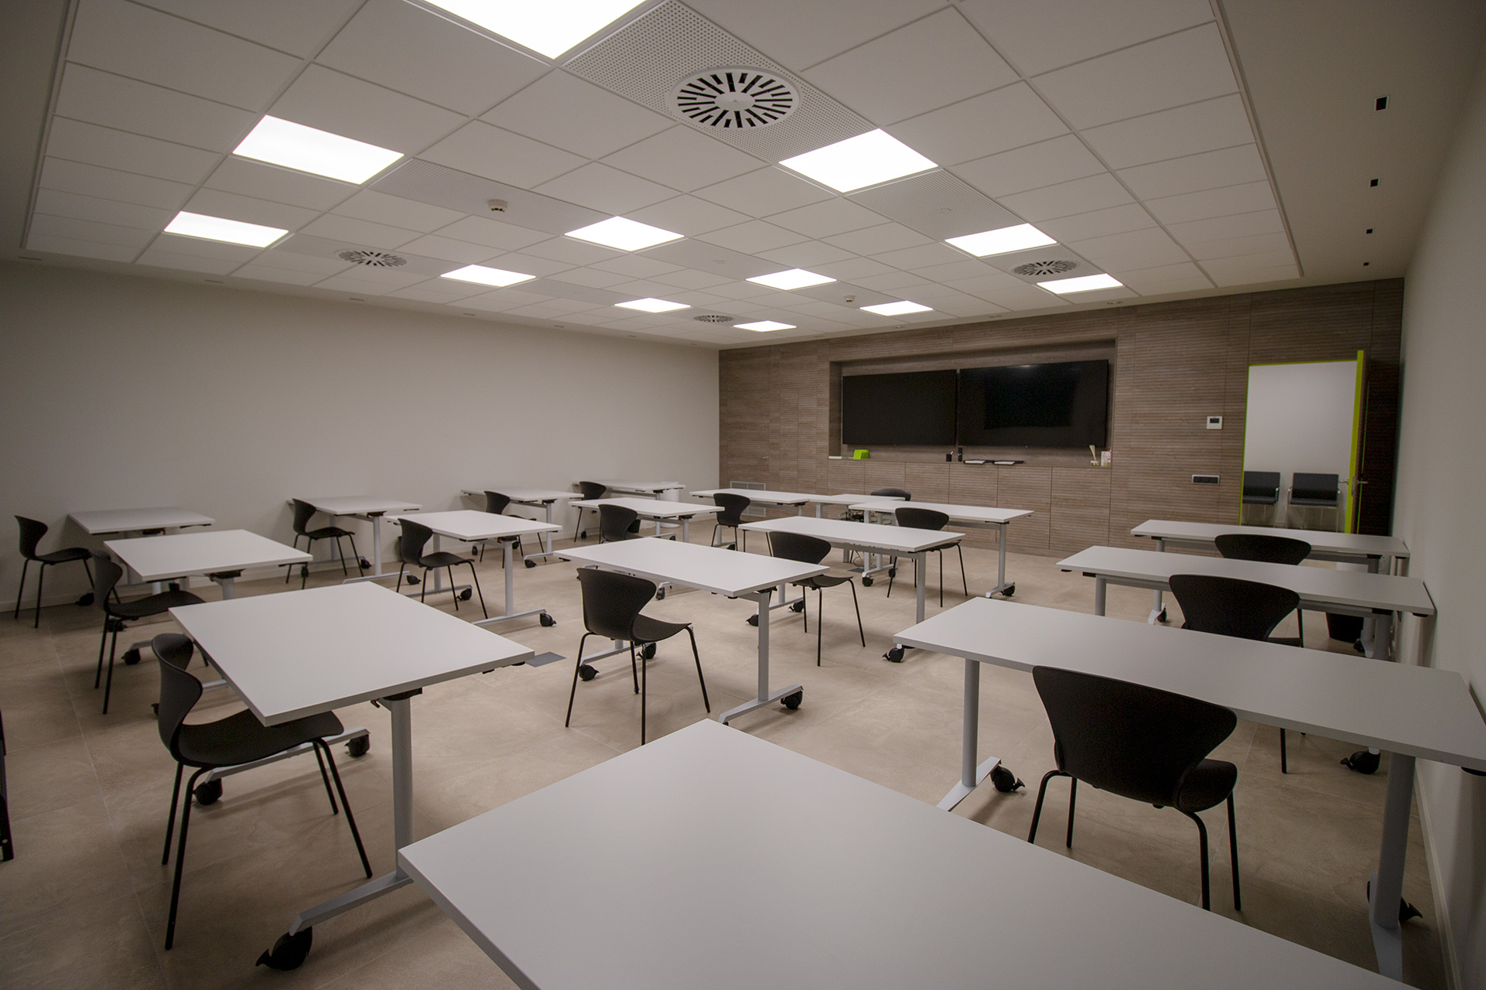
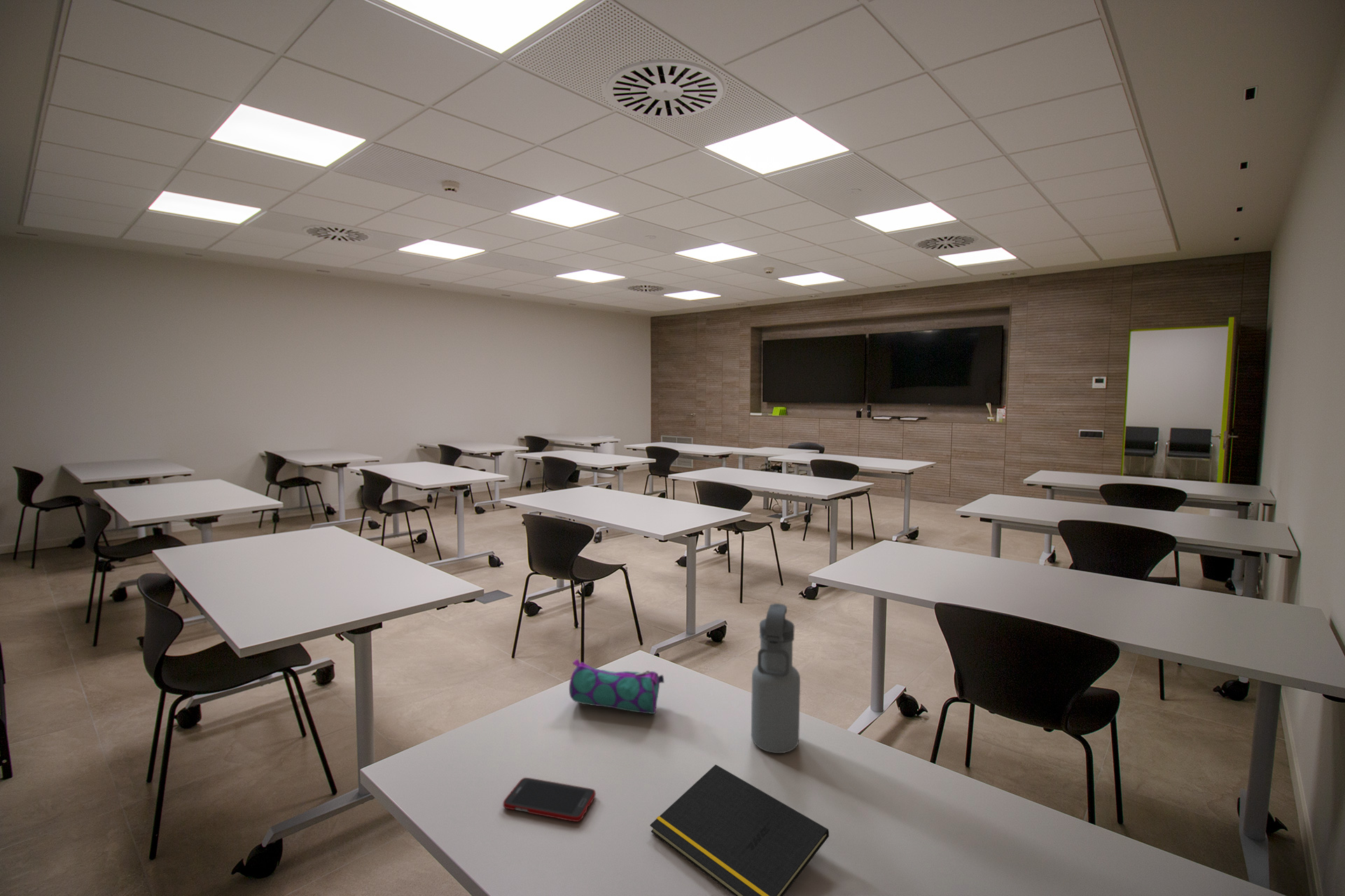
+ notepad (737, 830)
+ cell phone (550, 799)
+ water bottle (776, 676)
+ pencil case (615, 686)
